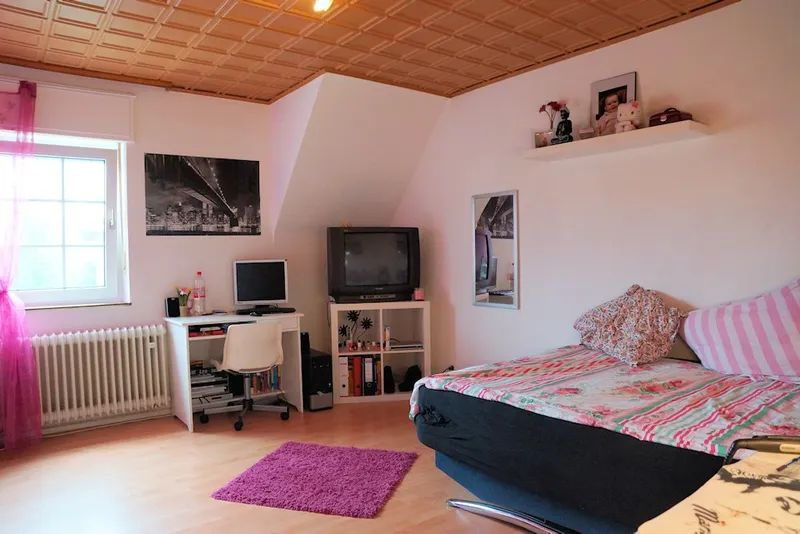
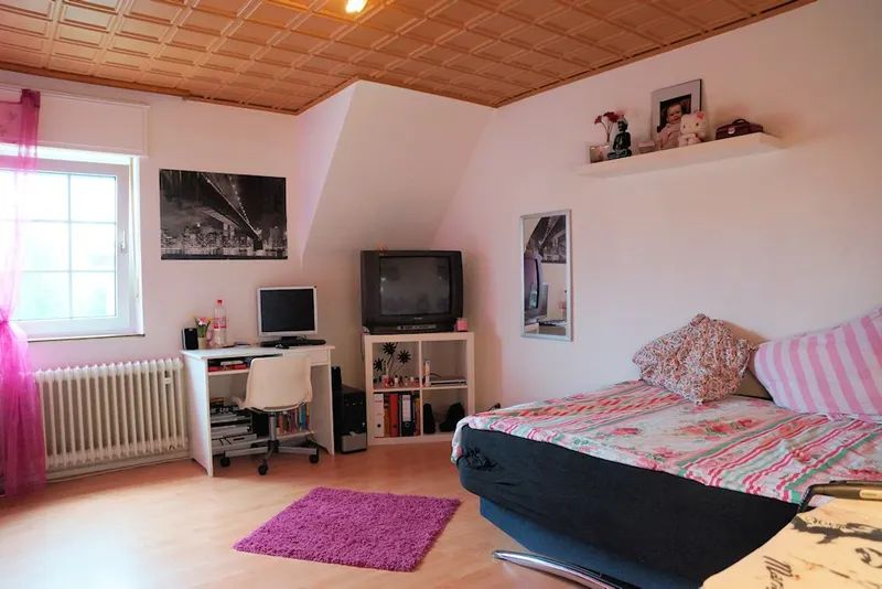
- pen (790, 462)
